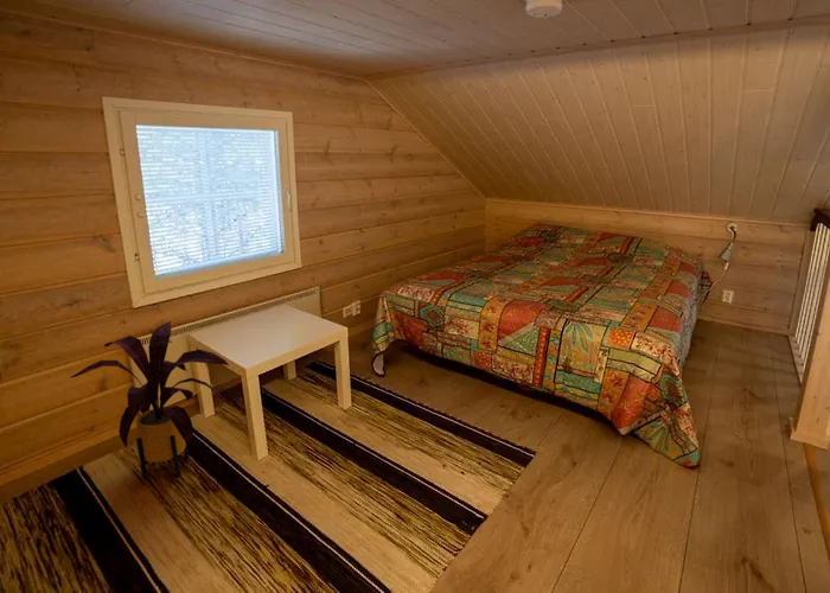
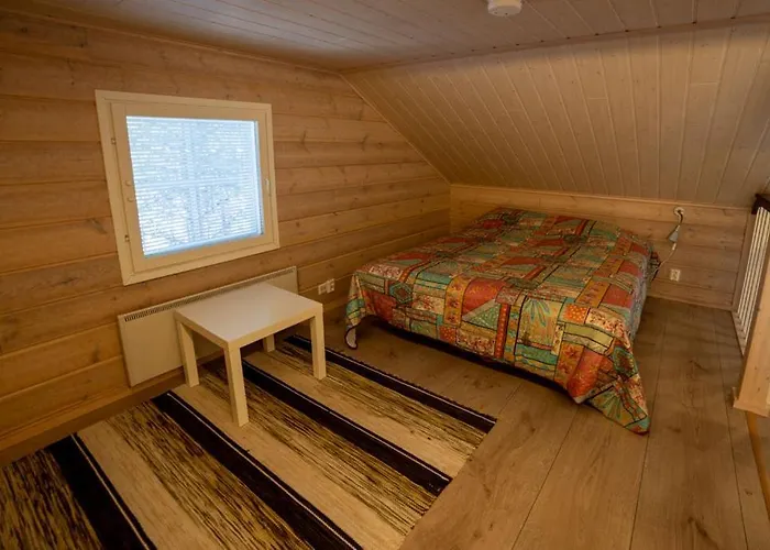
- house plant (152, 404)
